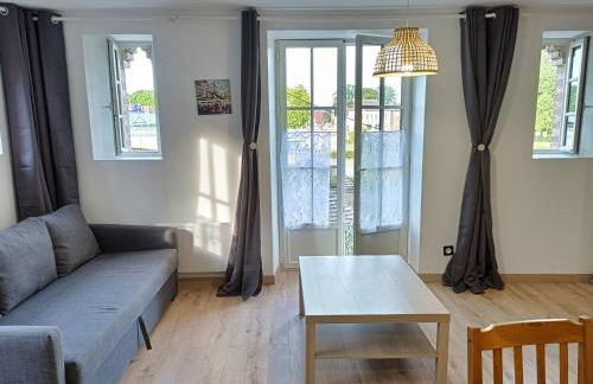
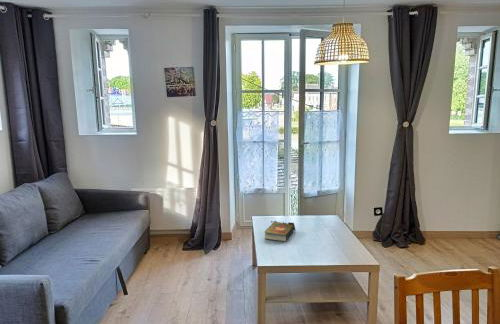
+ book (280, 230)
